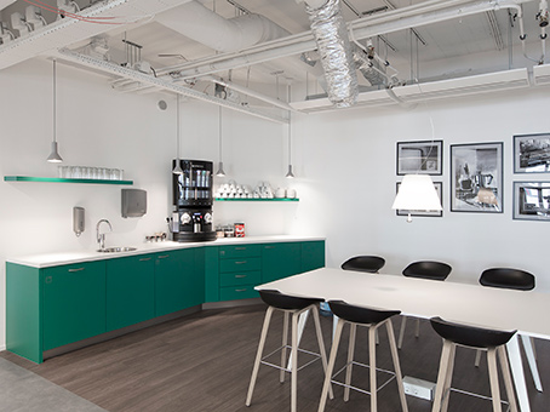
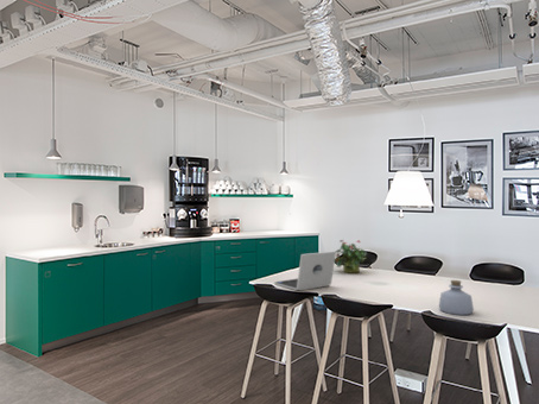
+ potted plant (350, 255)
+ bottle (455, 296)
+ laptop (304, 267)
